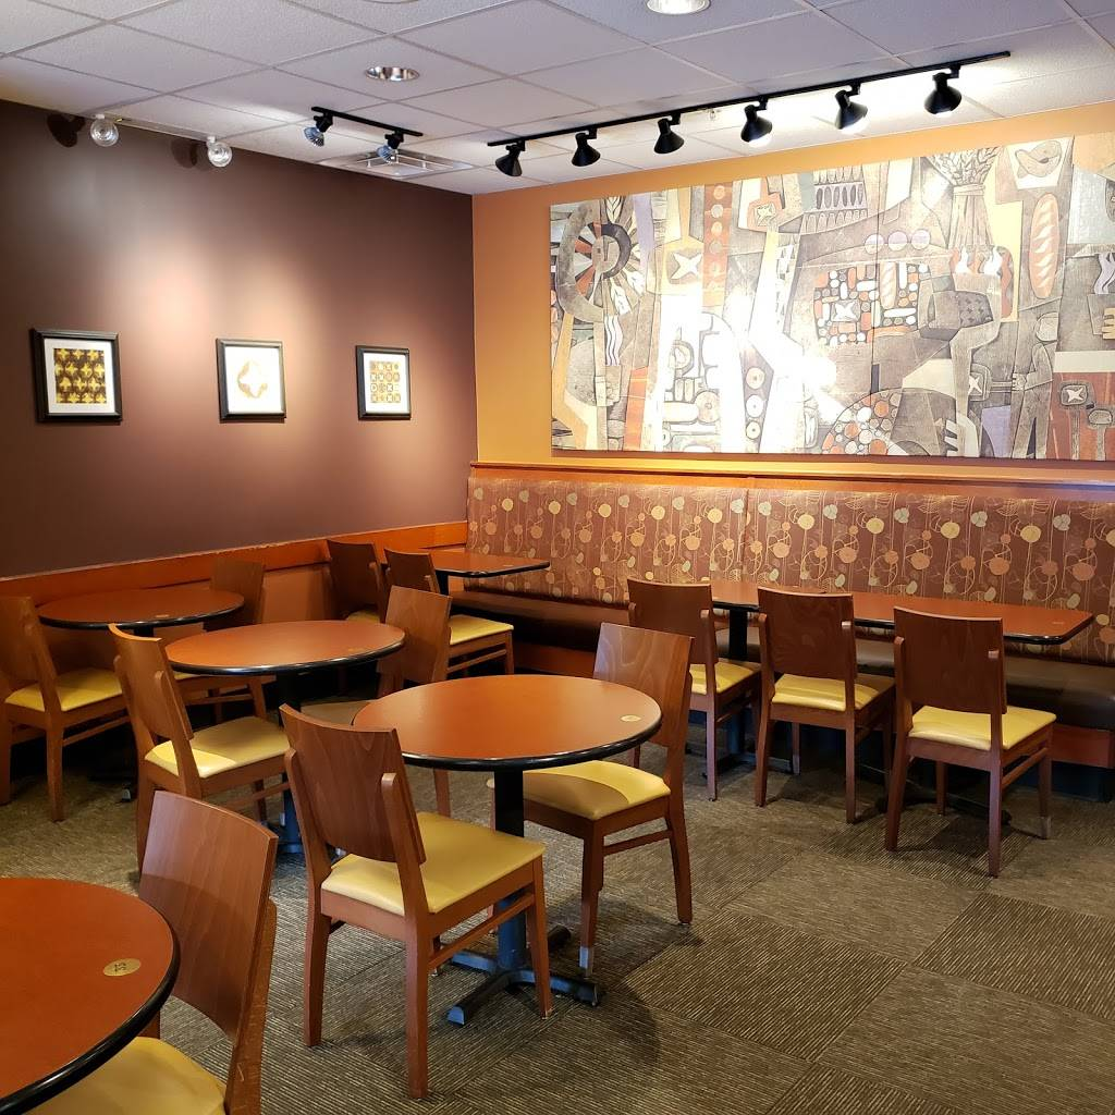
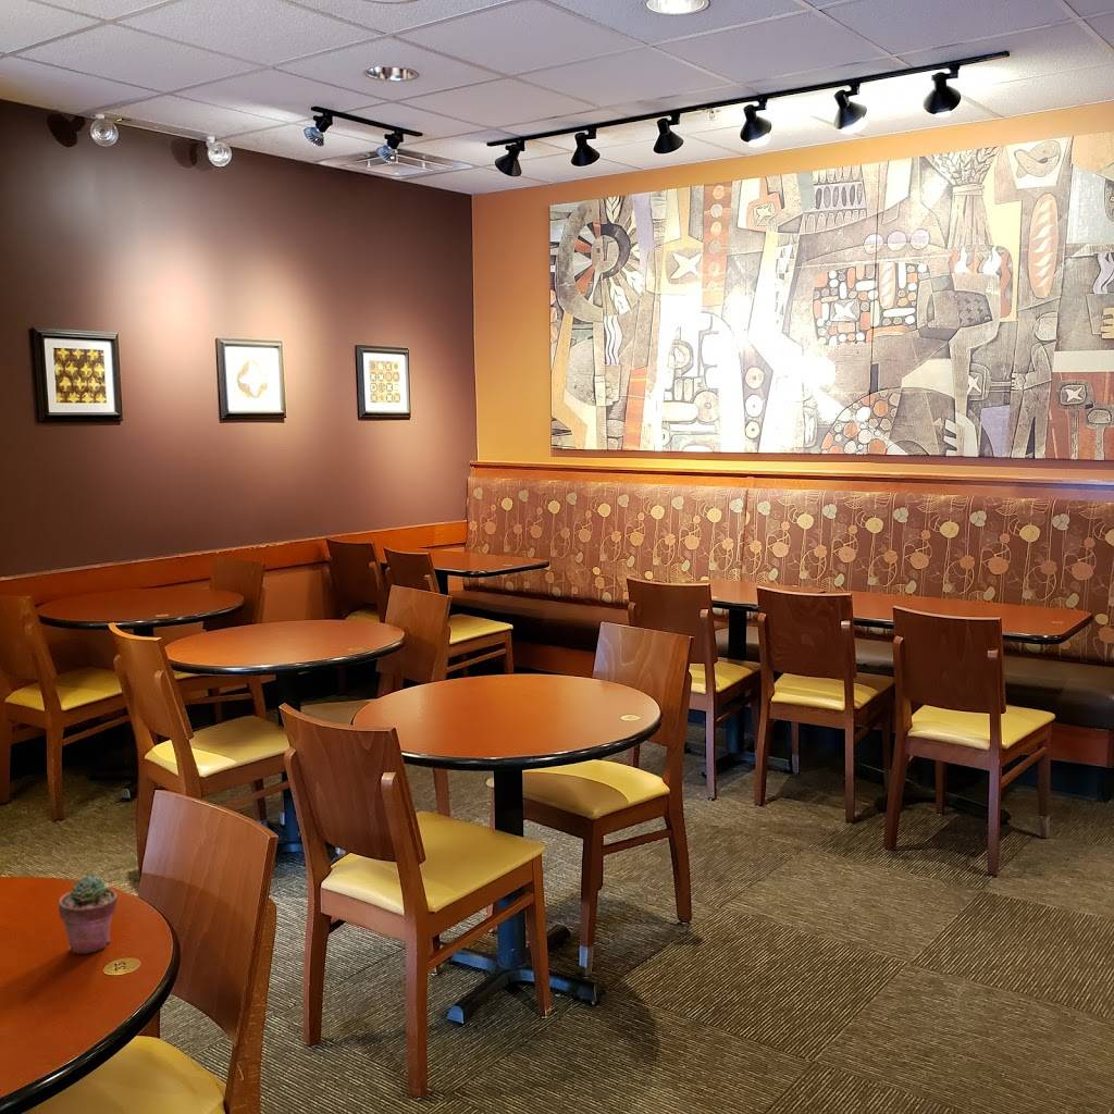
+ potted succulent (88, 911)
